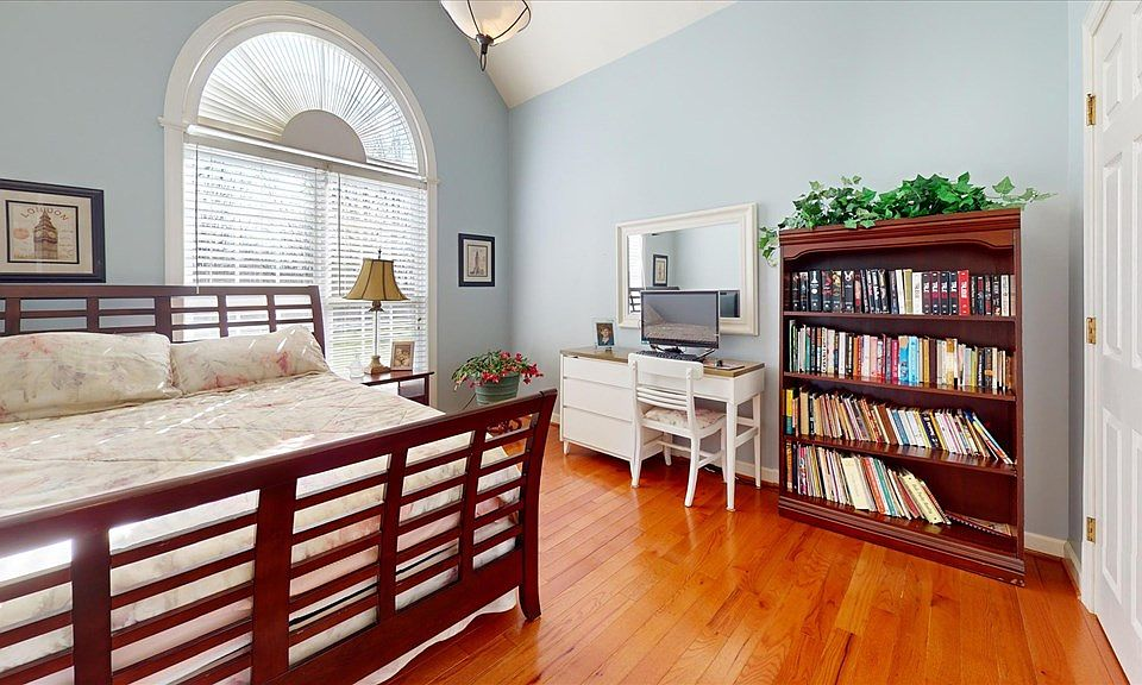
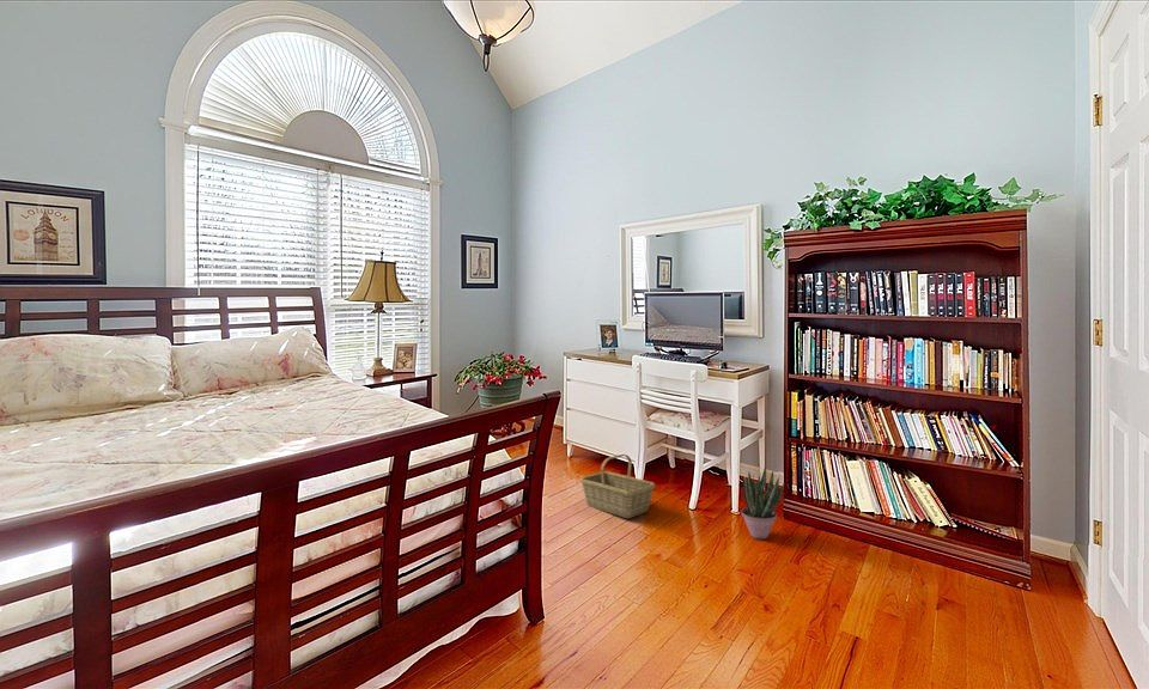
+ basket (616, 481)
+ potted plant (762, 501)
